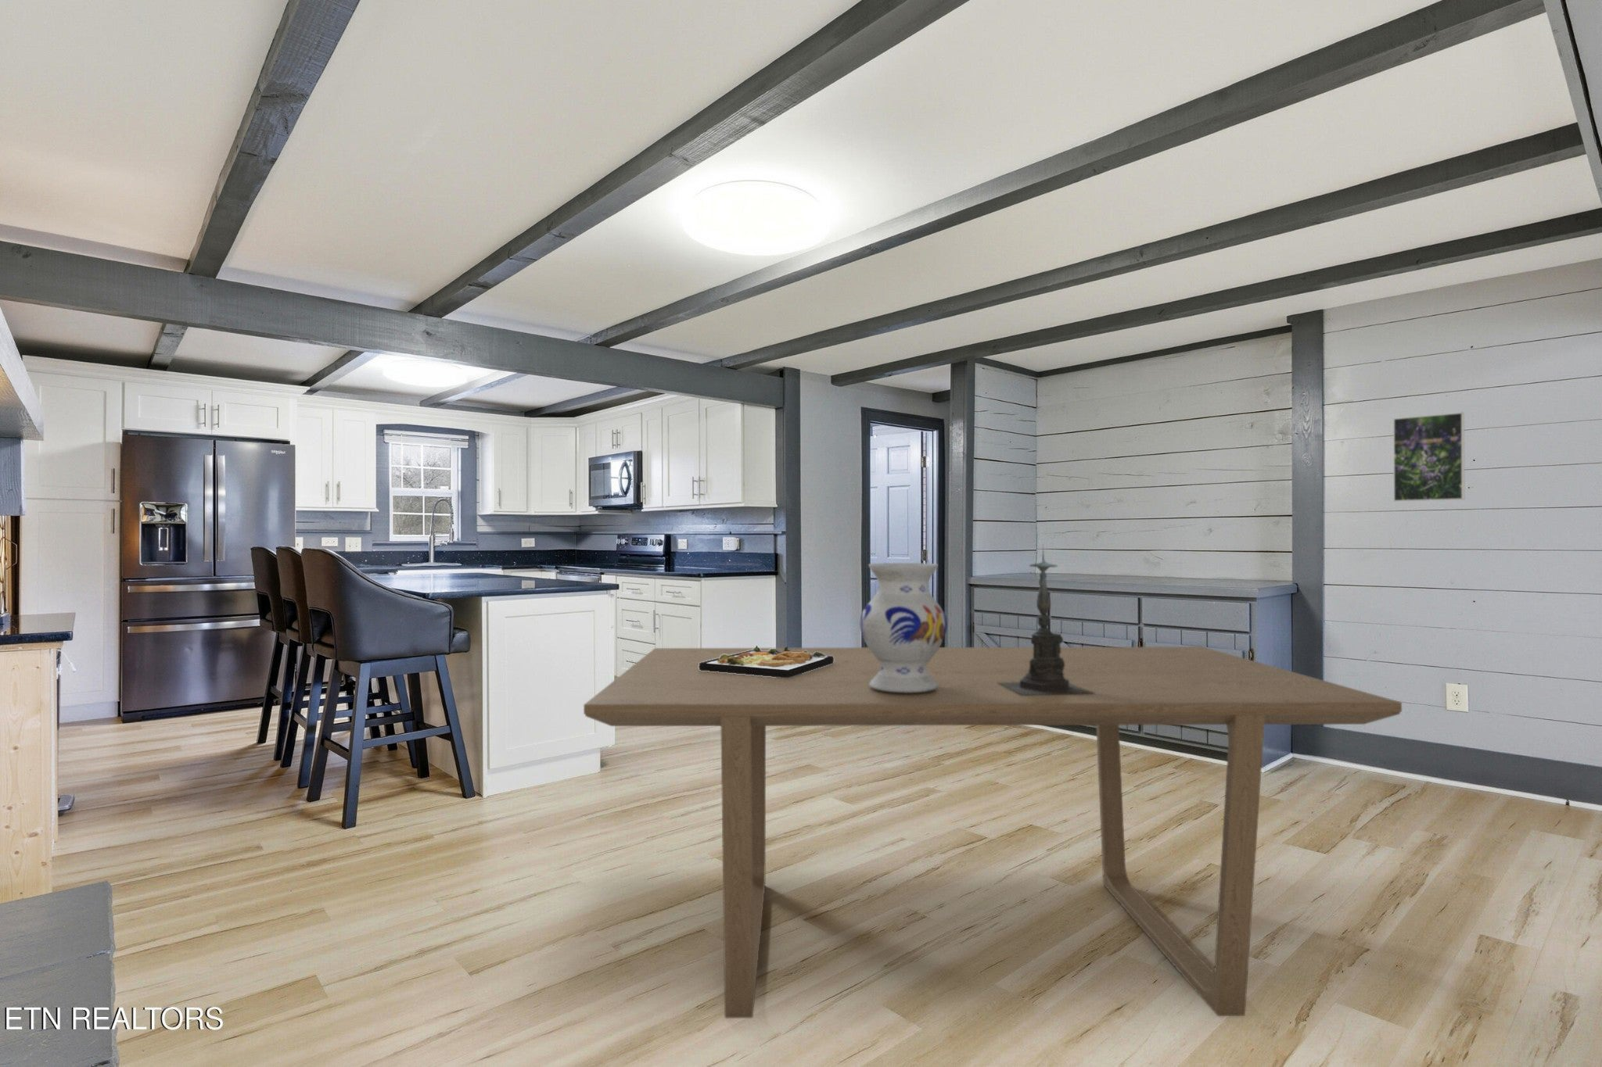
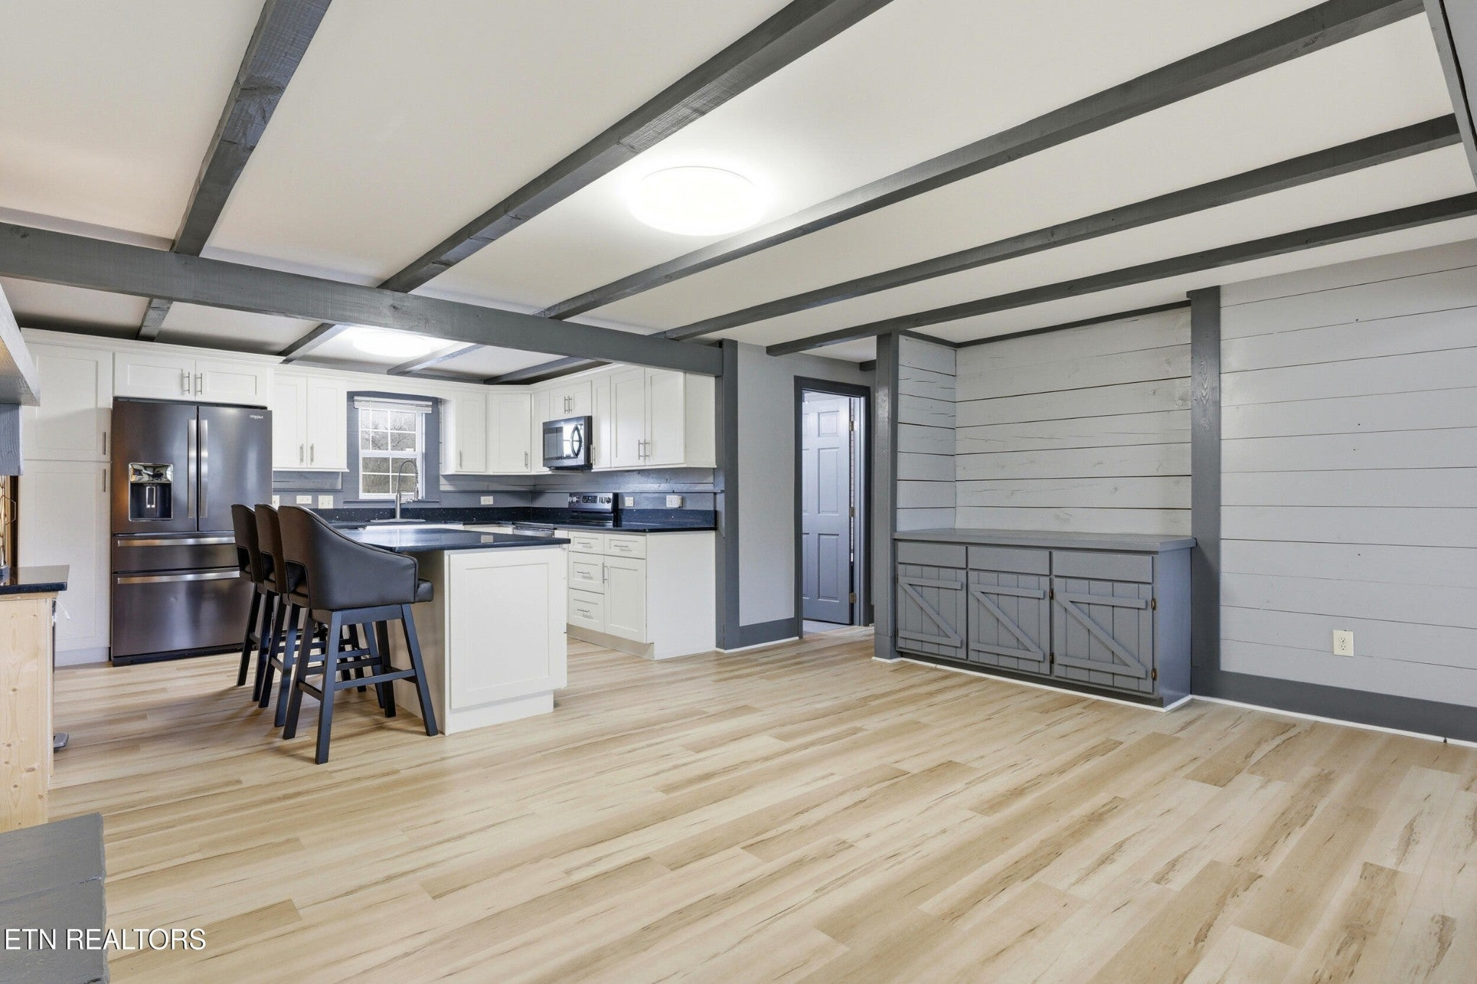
- dining table (955, 724)
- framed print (1428, 458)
- candle holder (1043, 614)
- food plate (768, 657)
- vase (903, 625)
